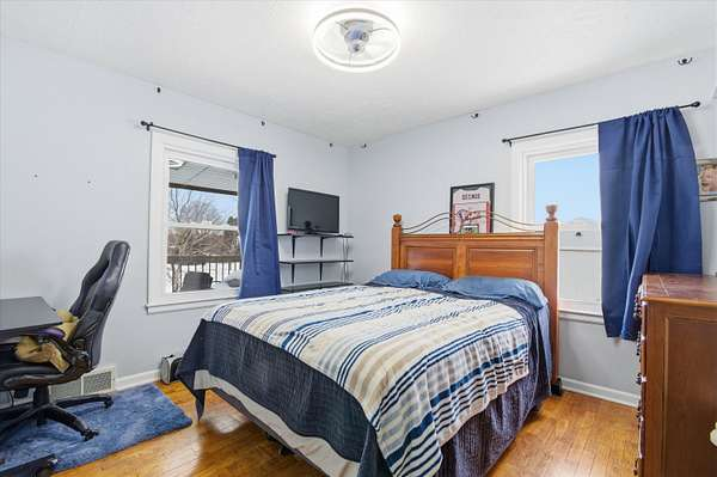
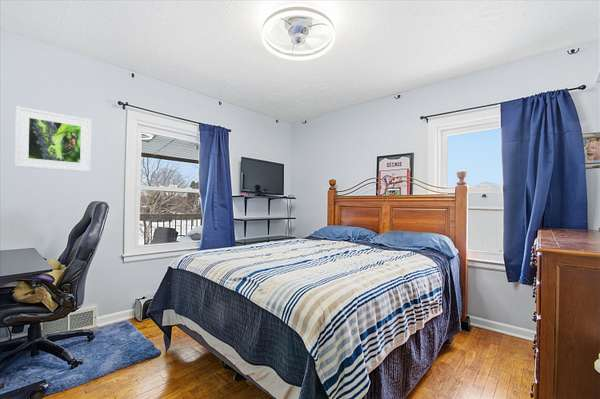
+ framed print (55, 141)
